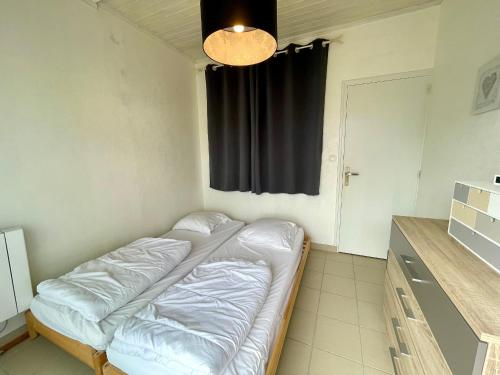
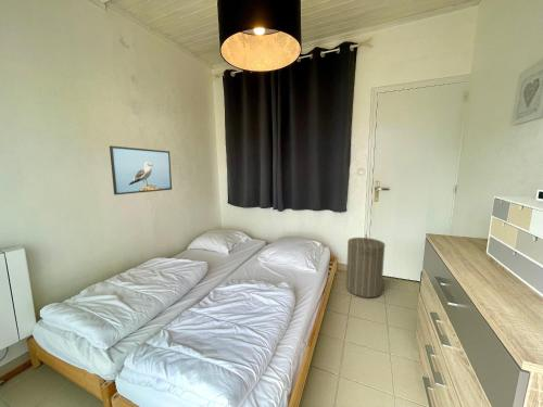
+ laundry hamper (364, 262)
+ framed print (144, 170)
